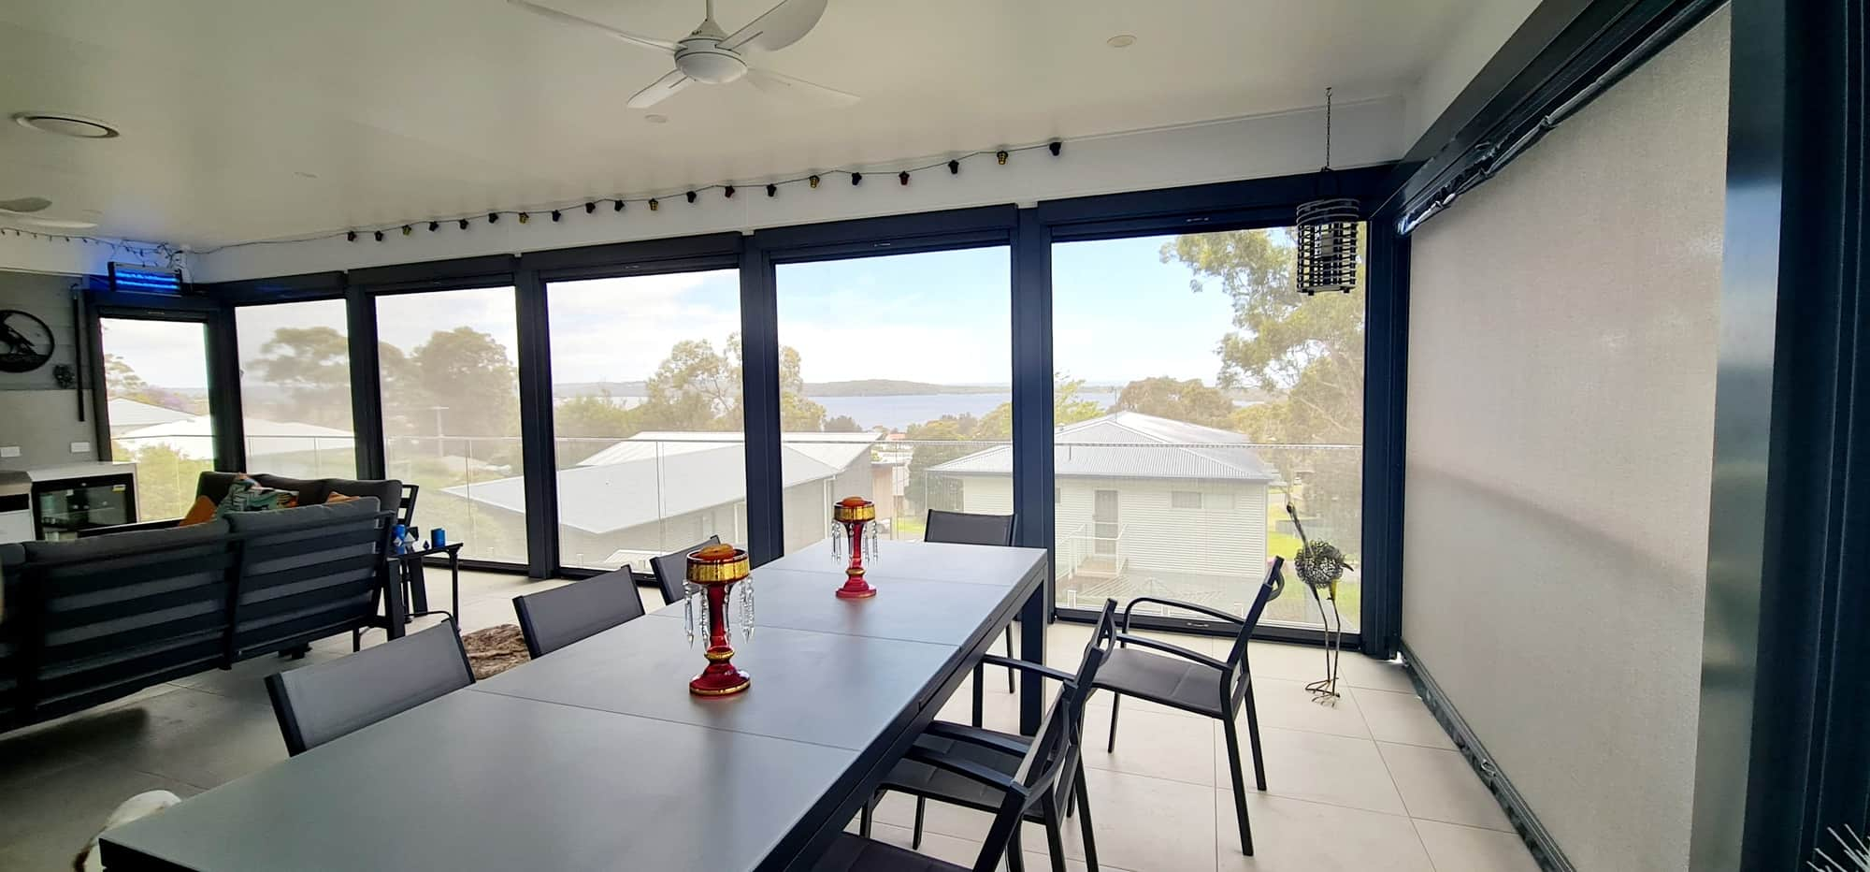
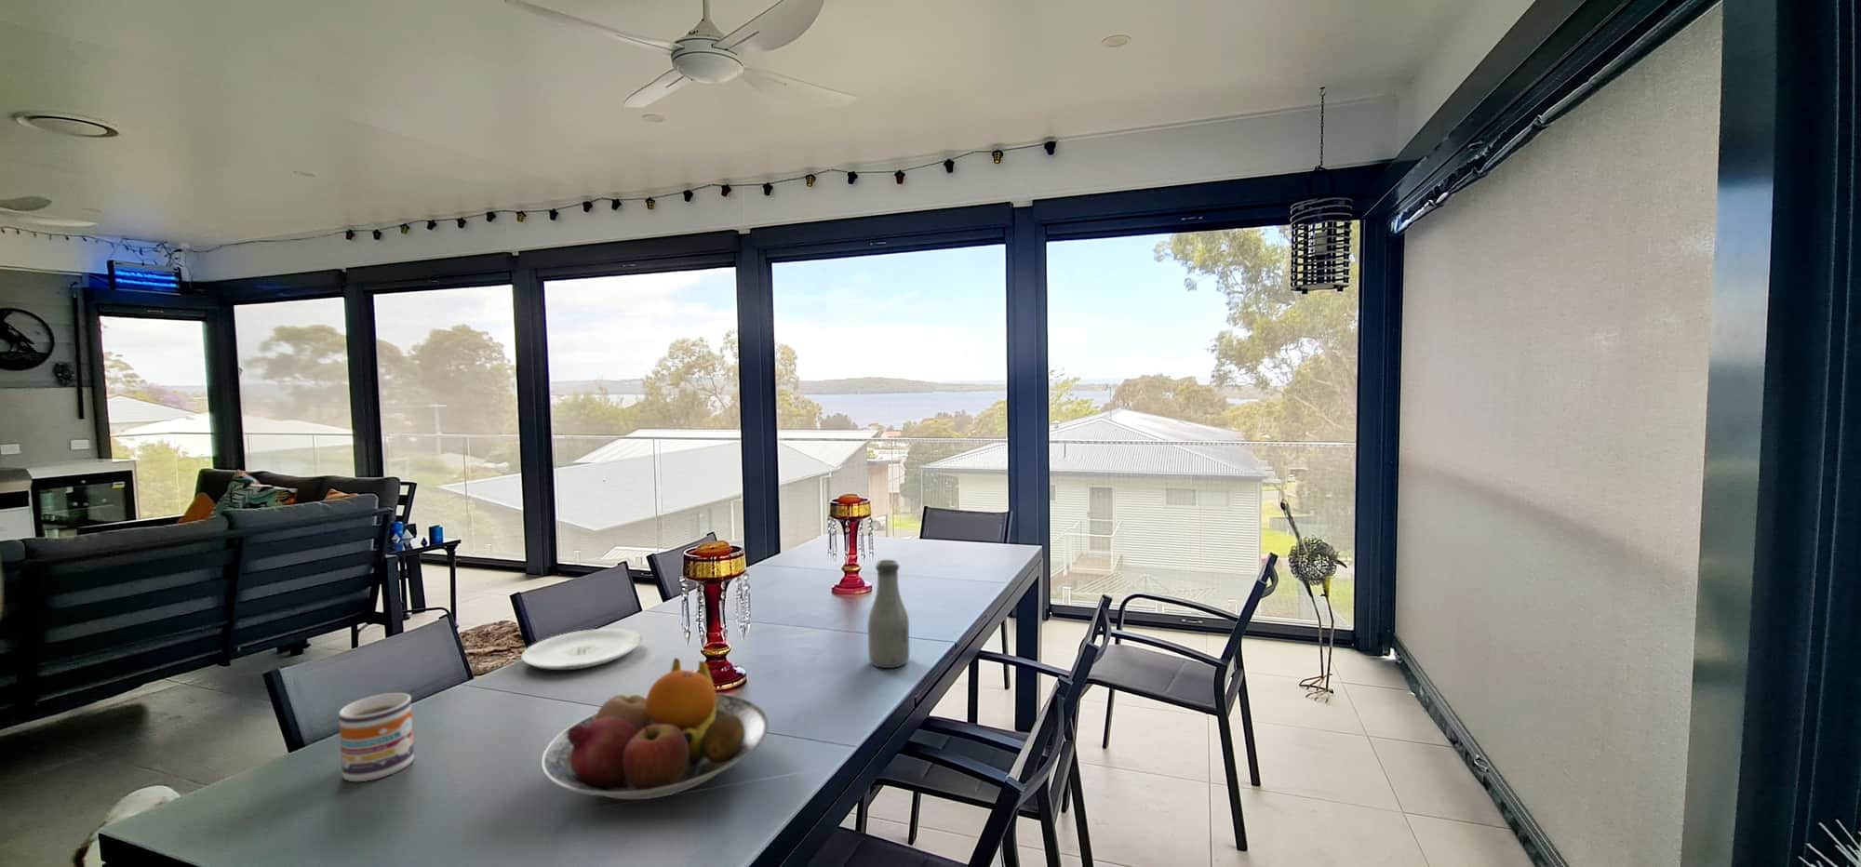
+ plate (584, 650)
+ fruit bowl (660, 727)
+ mug (383, 732)
+ bottle (888, 612)
